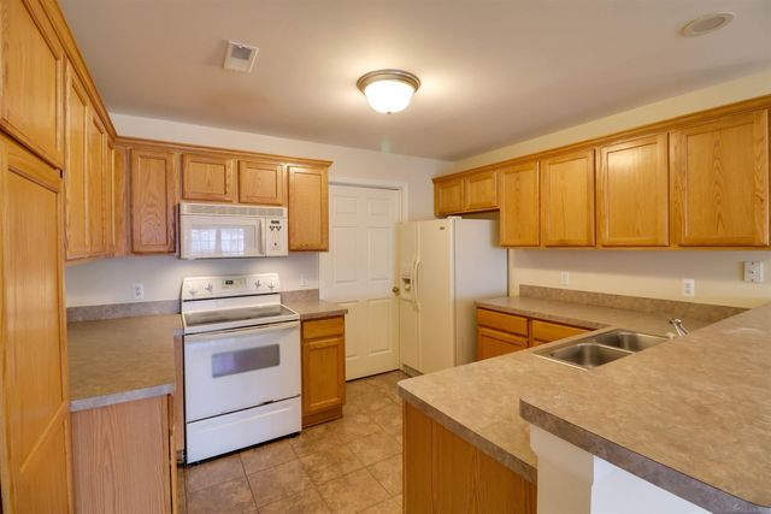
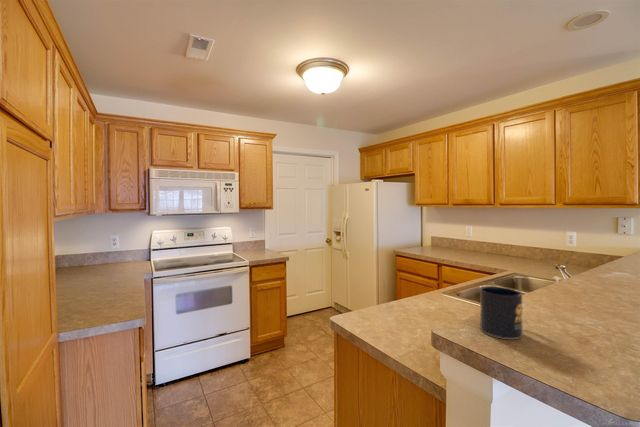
+ mug (503, 309)
